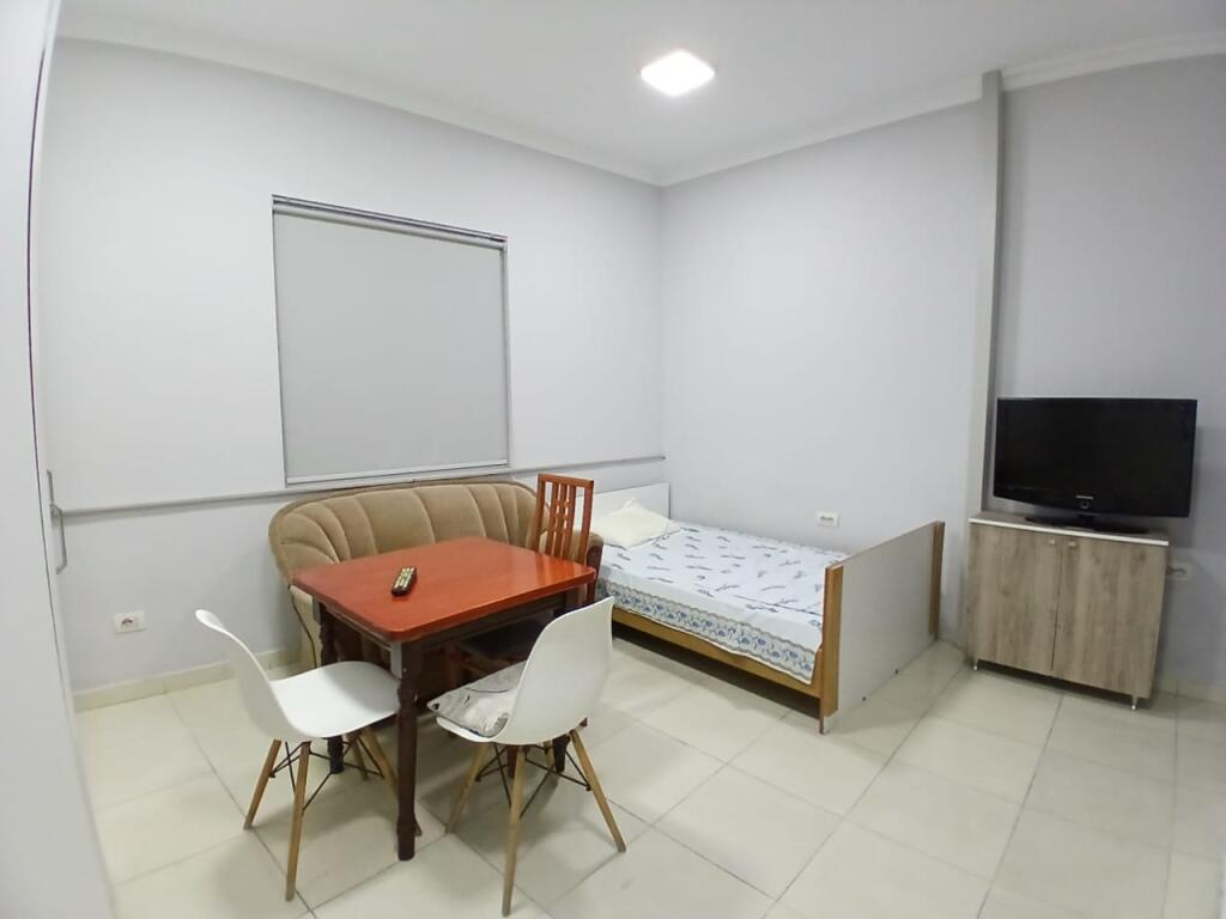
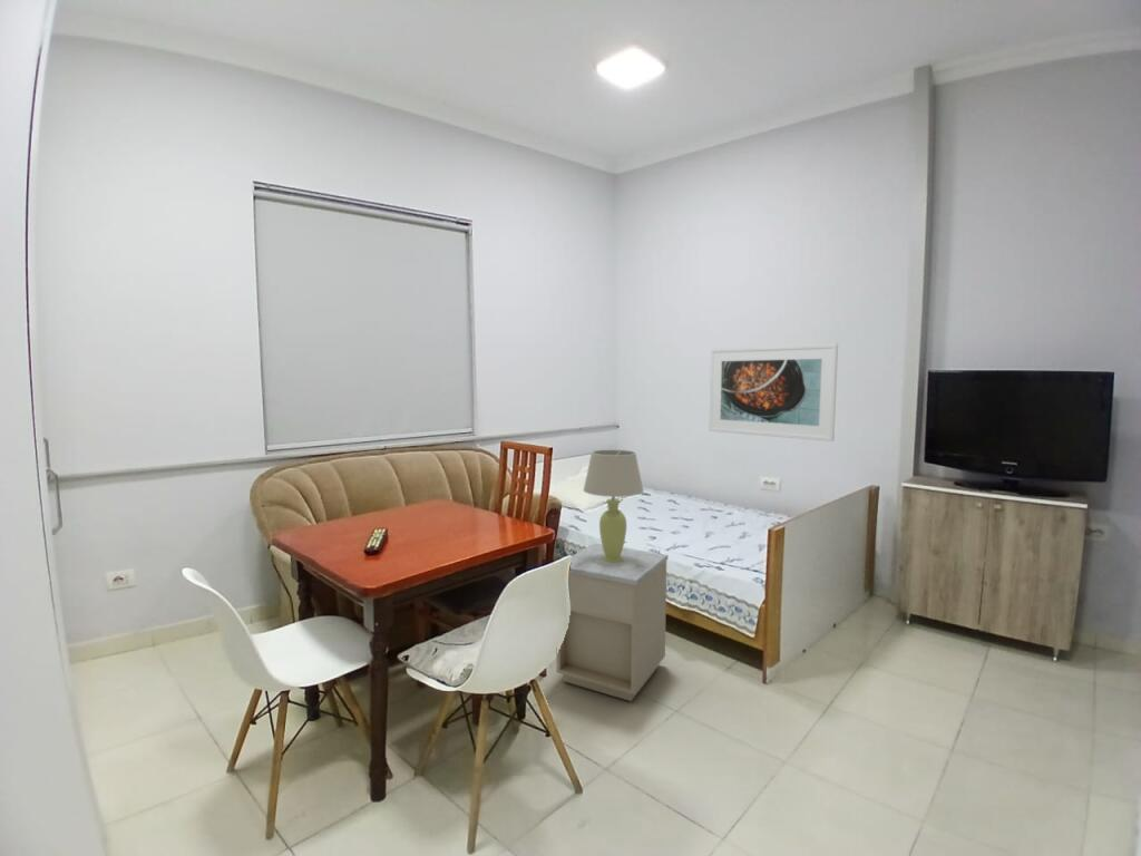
+ table lamp (613, 505)
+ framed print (767, 391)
+ nightstand (612, 616)
